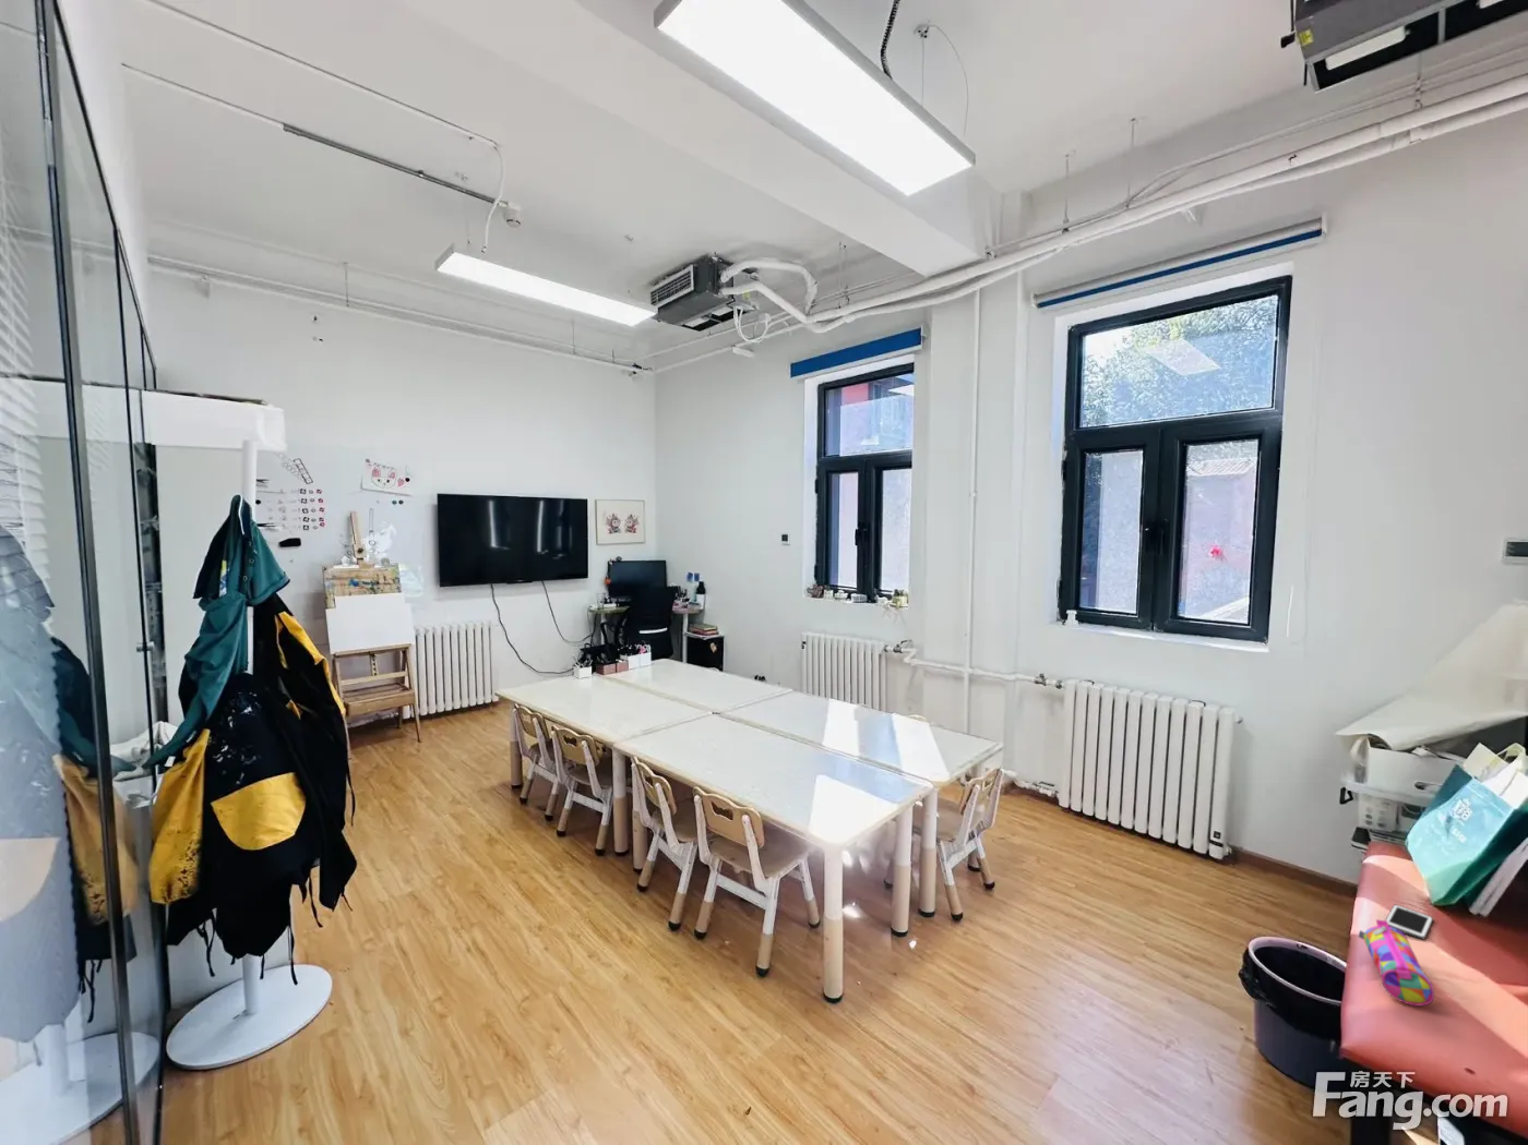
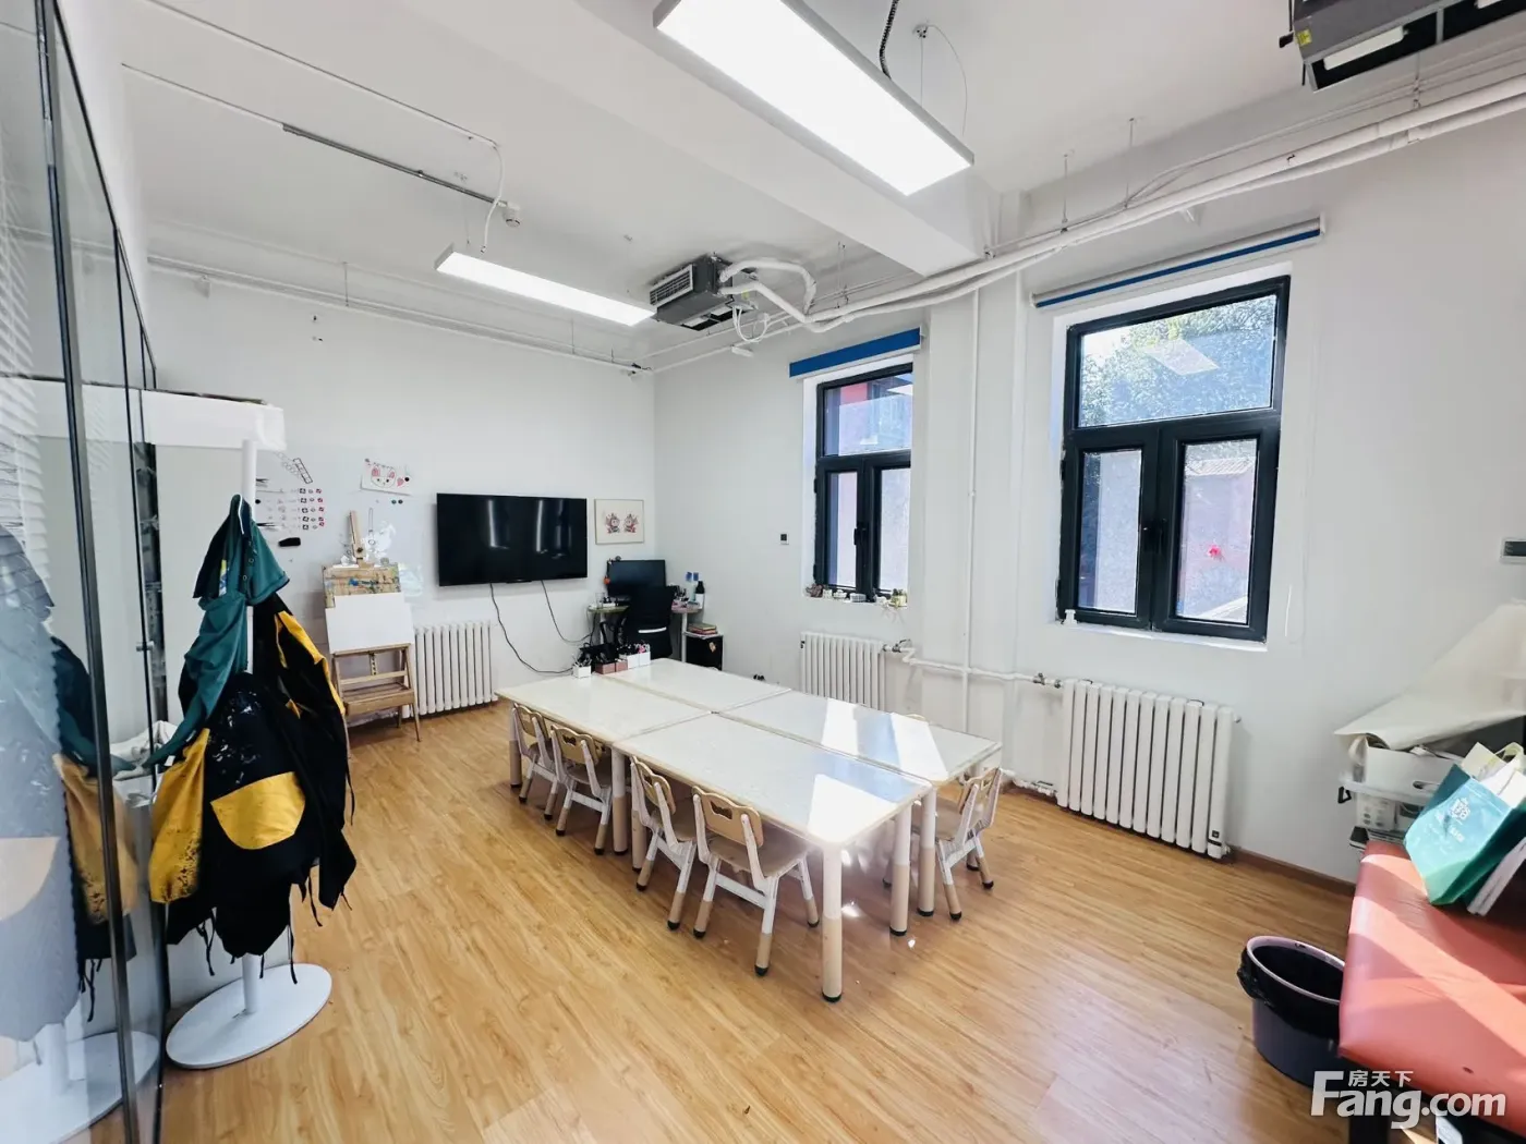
- cell phone (1408, 921)
- pencil case (1394, 961)
